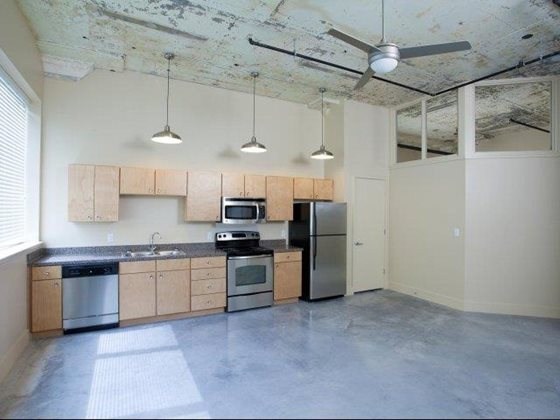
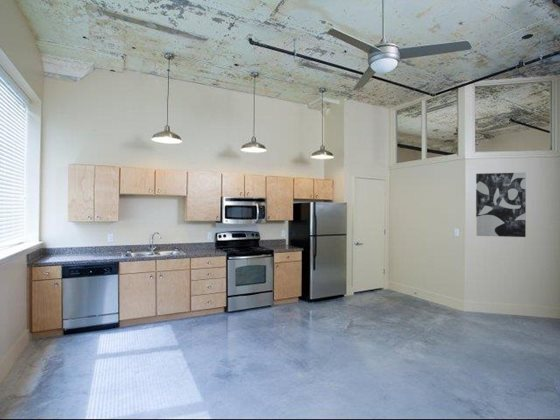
+ wall art (500, 204)
